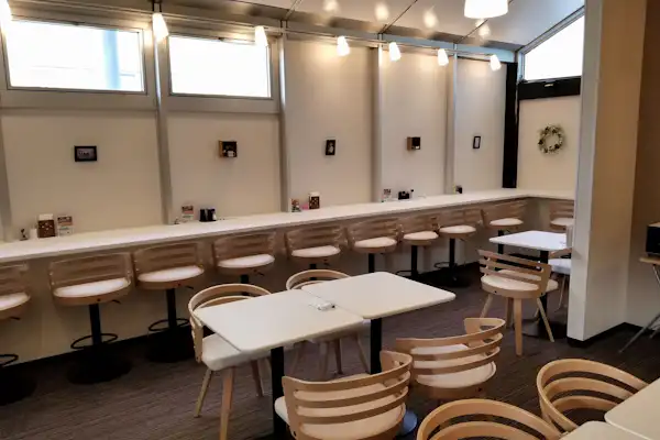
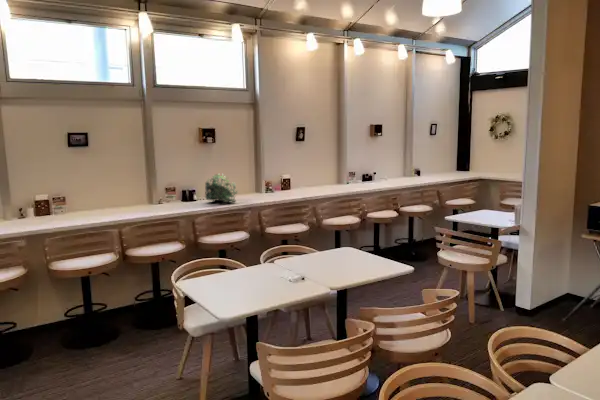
+ plant (220, 188)
